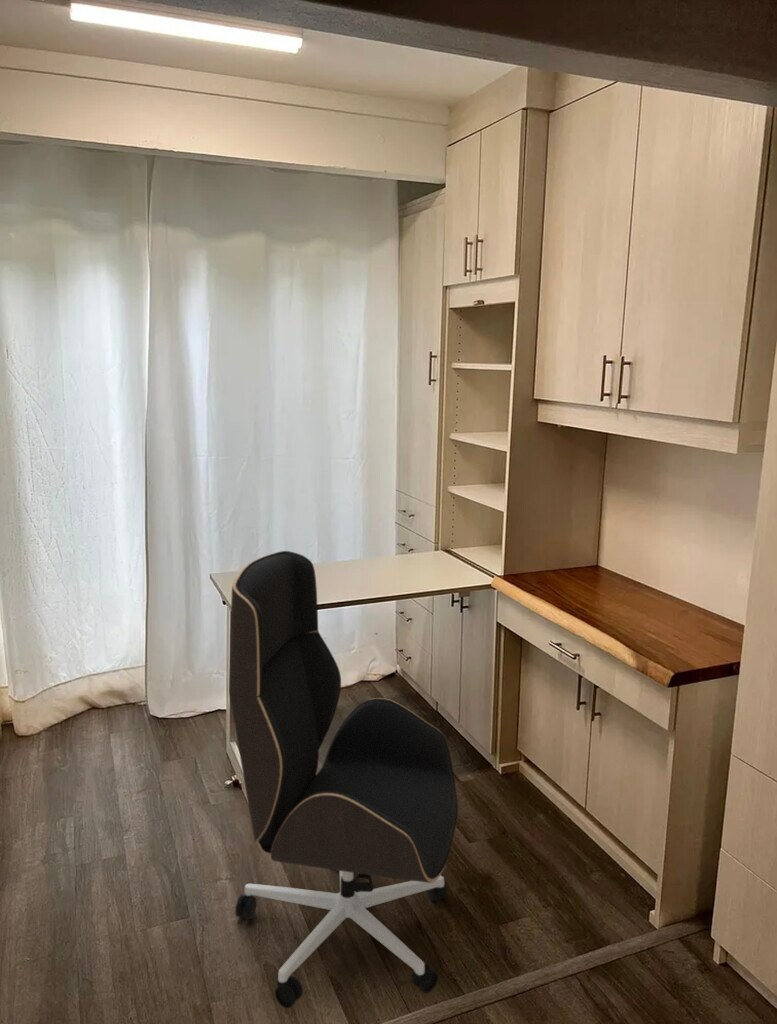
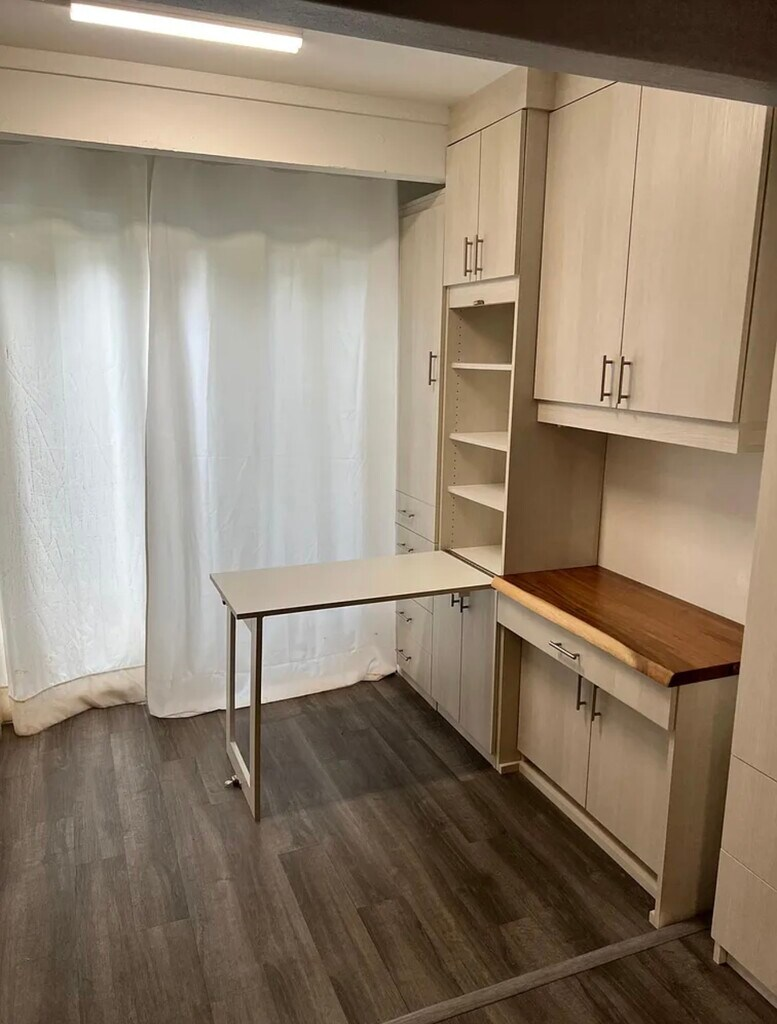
- office chair (344, 758)
